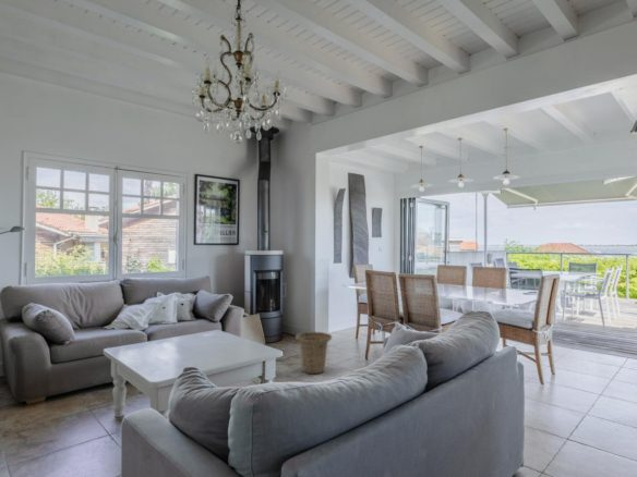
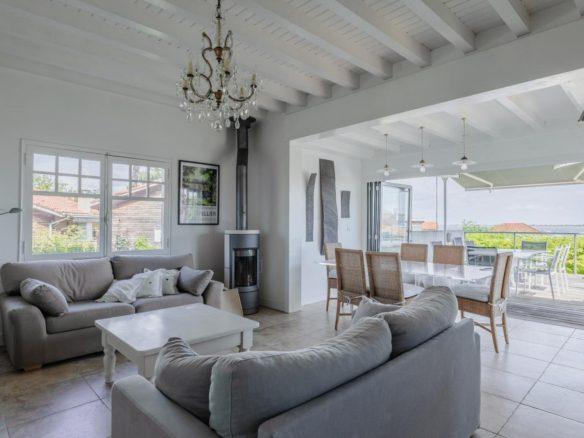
- basket (313, 353)
